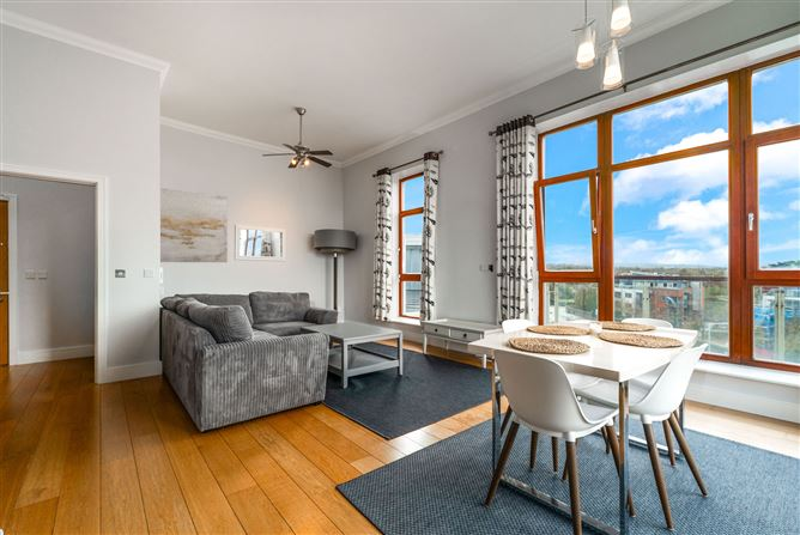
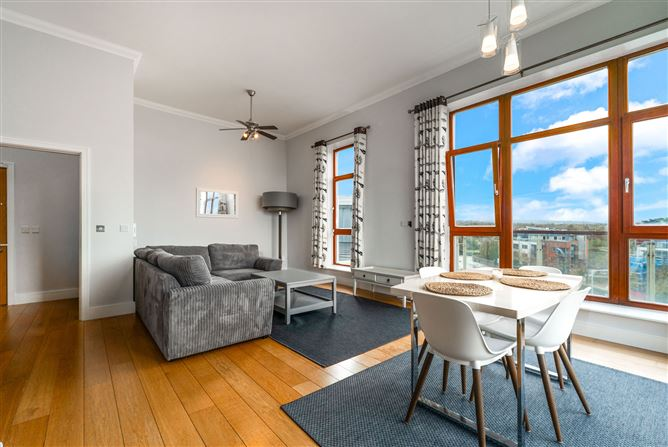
- wall art (189, 226)
